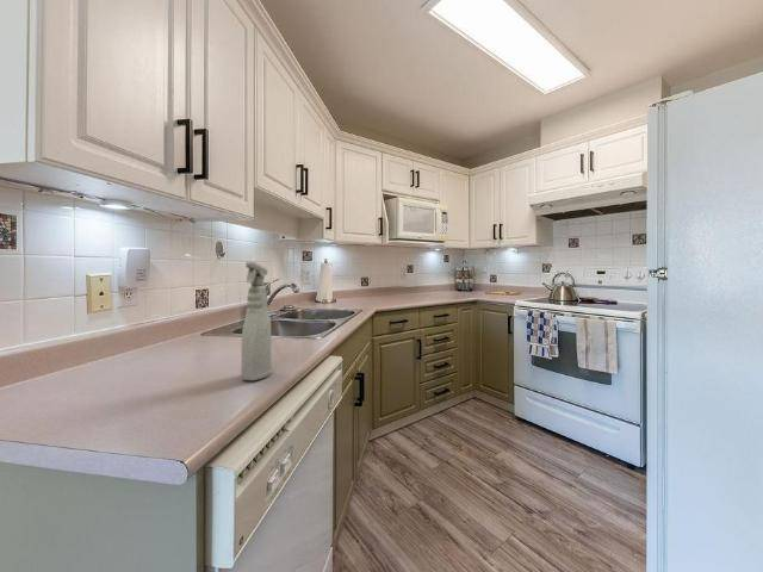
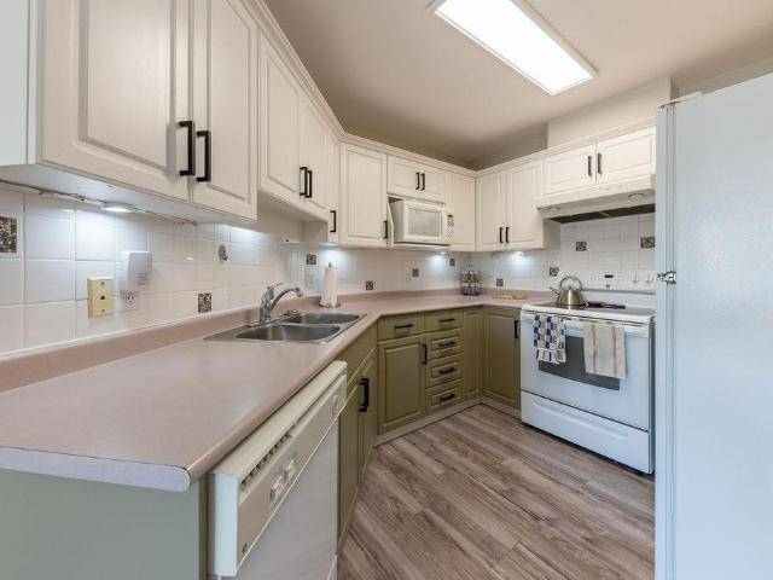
- spray bottle (256, 318)
